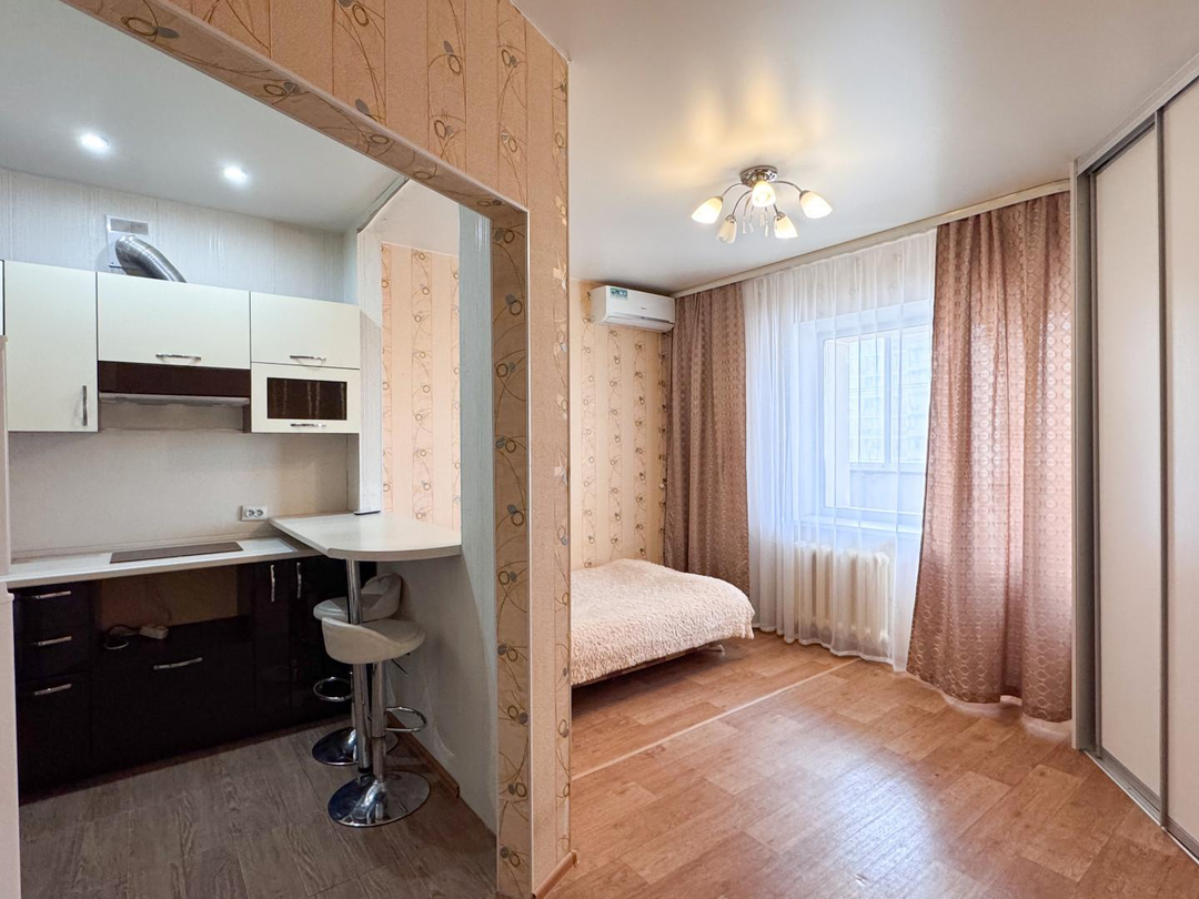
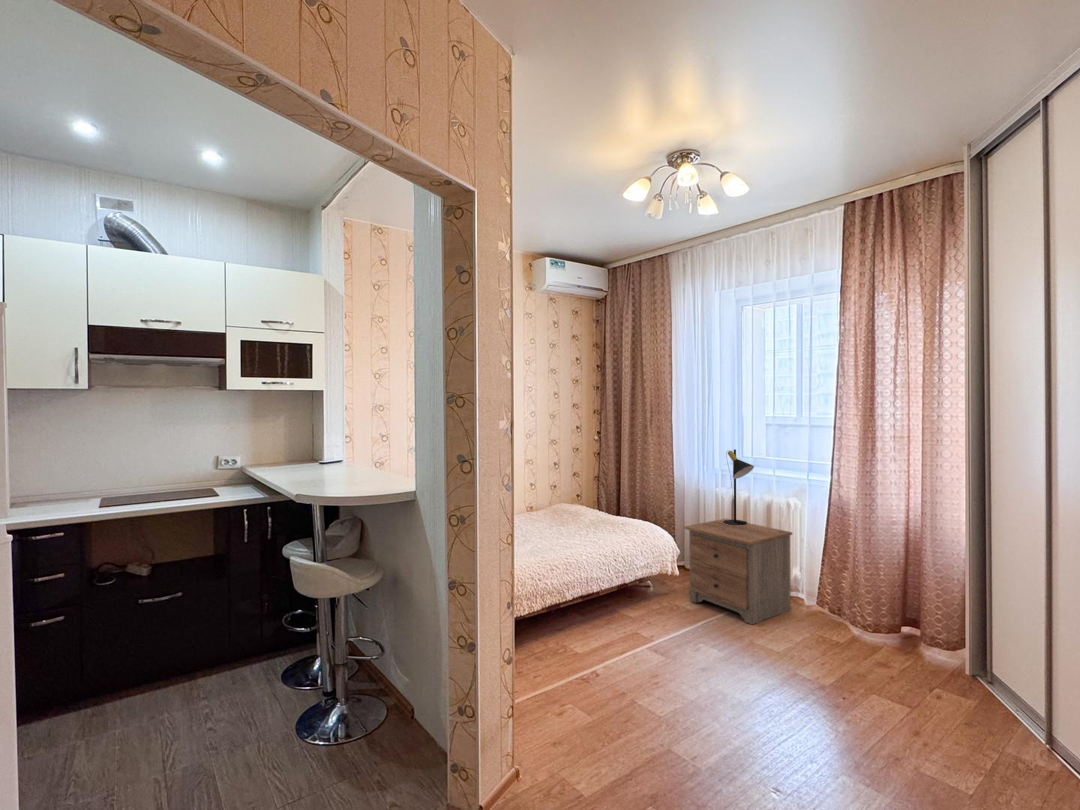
+ nightstand (736, 567)
+ table lamp (735, 486)
